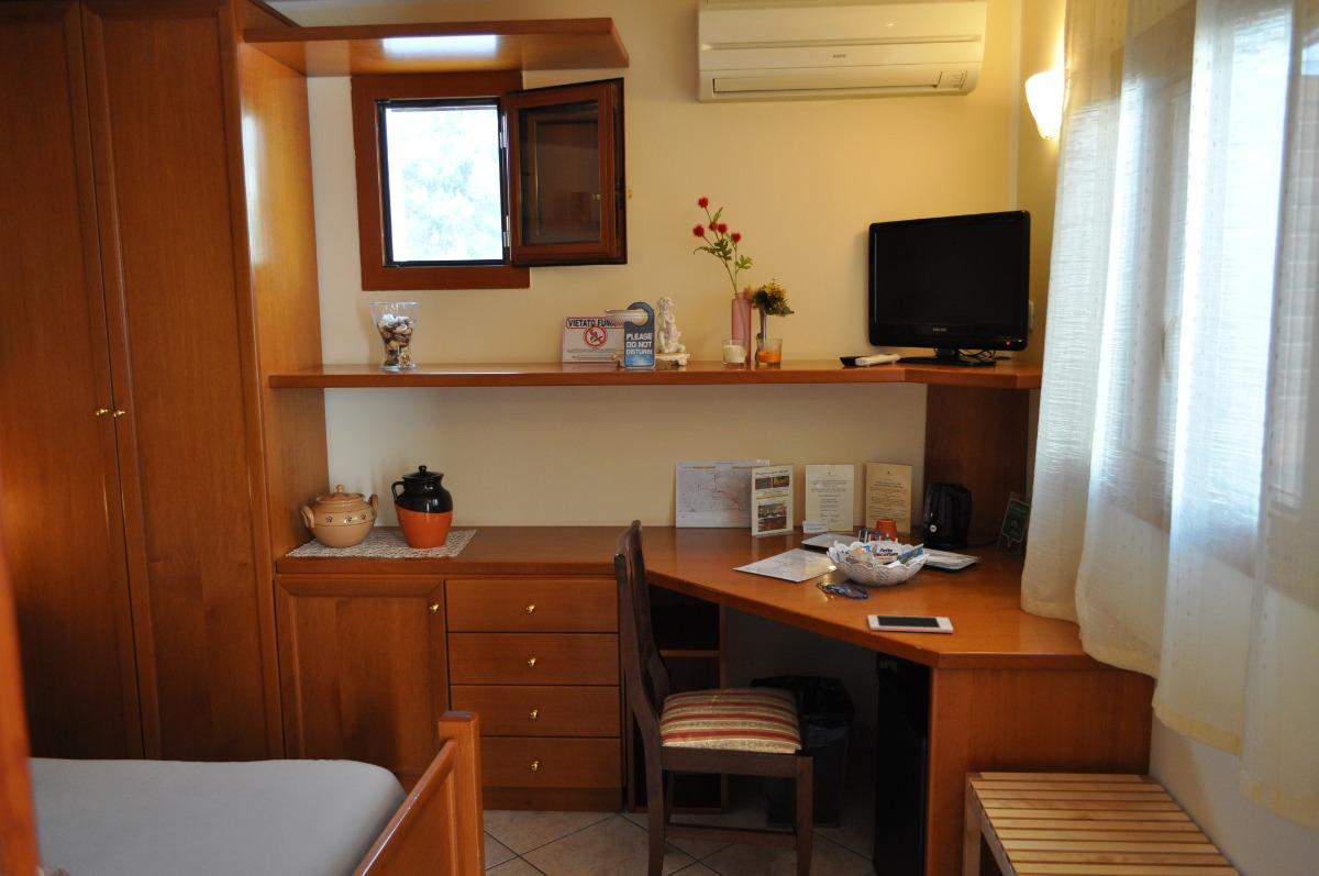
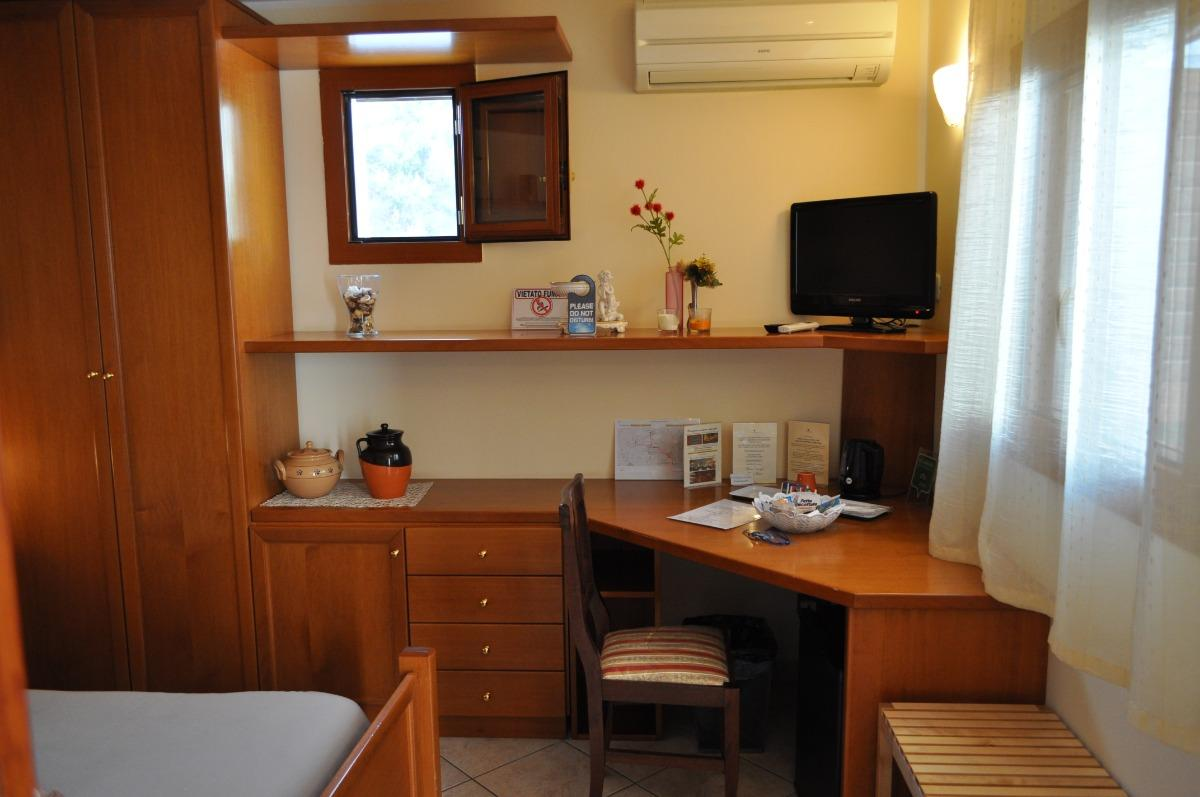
- cell phone (909, 623)
